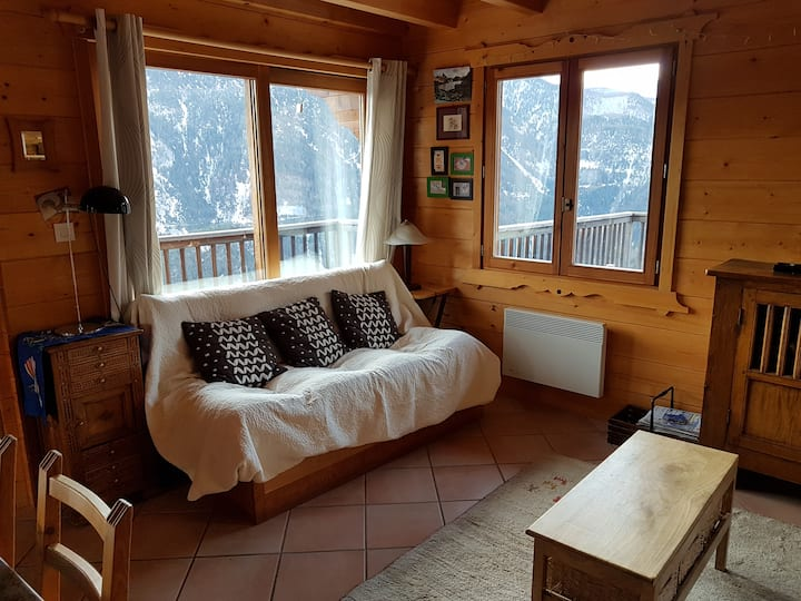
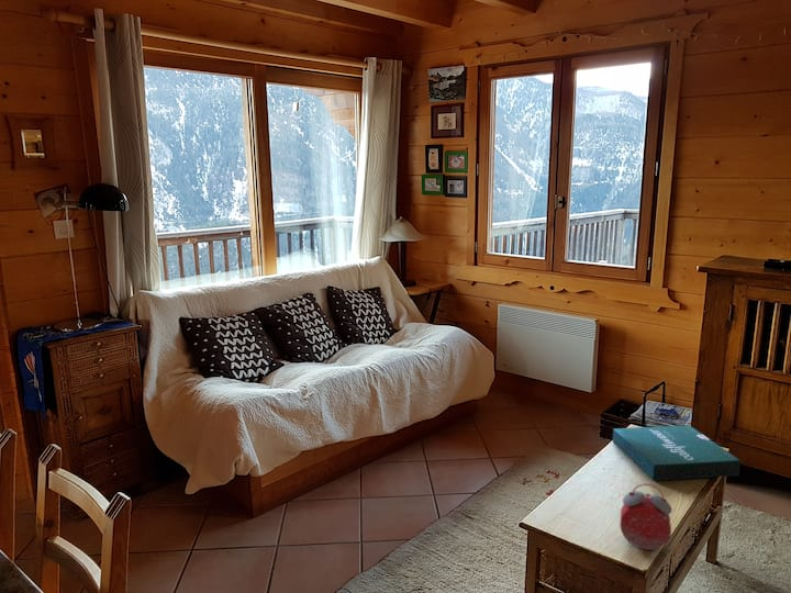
+ pizza box (672, 450)
+ alarm clock (645, 514)
